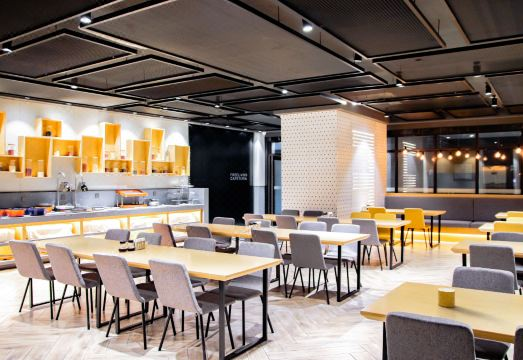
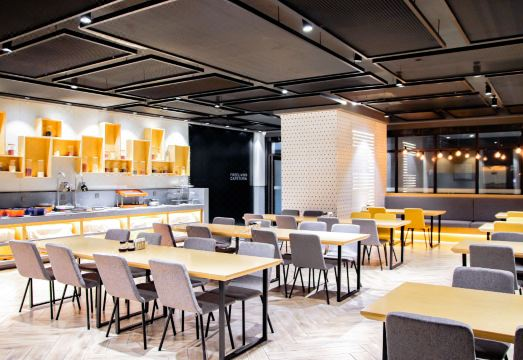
- cup (446, 297)
